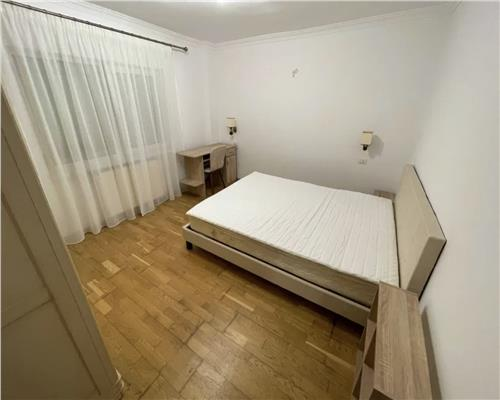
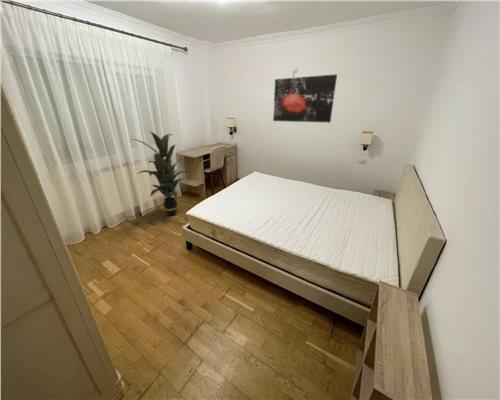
+ wall art (301, 100)
+ indoor plant (162, 175)
